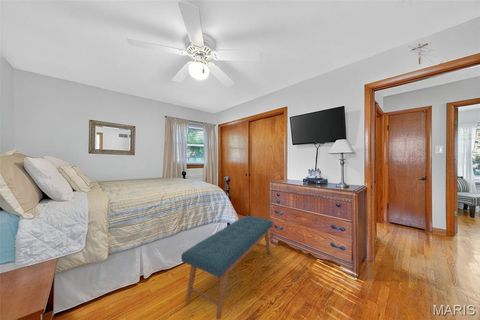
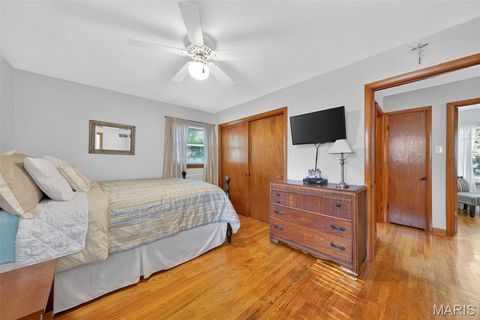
- bench (236, 251)
